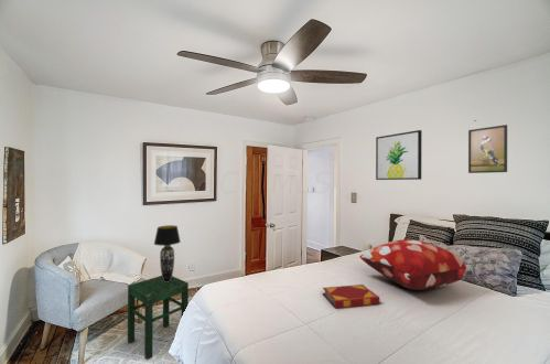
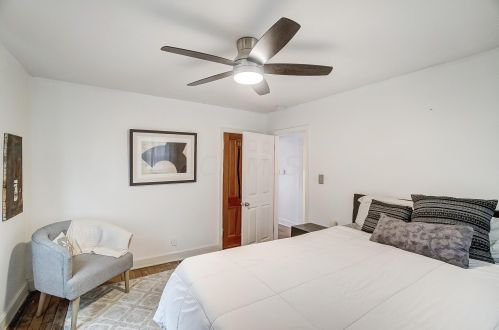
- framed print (486, 150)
- stool (159, 315)
- hardback book (349, 295)
- table lamp (166, 254)
- decorative pillow (410, 261)
- wall art (397, 157)
